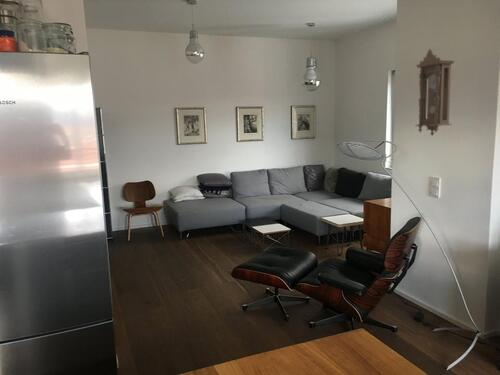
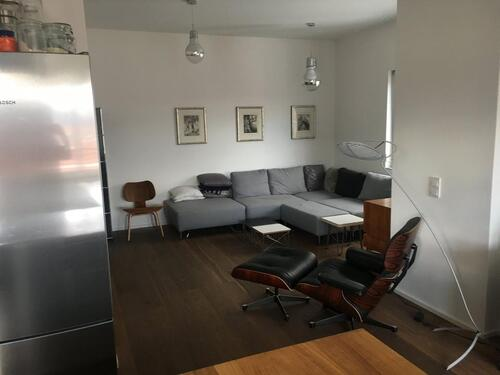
- pendulum clock (433, 93)
